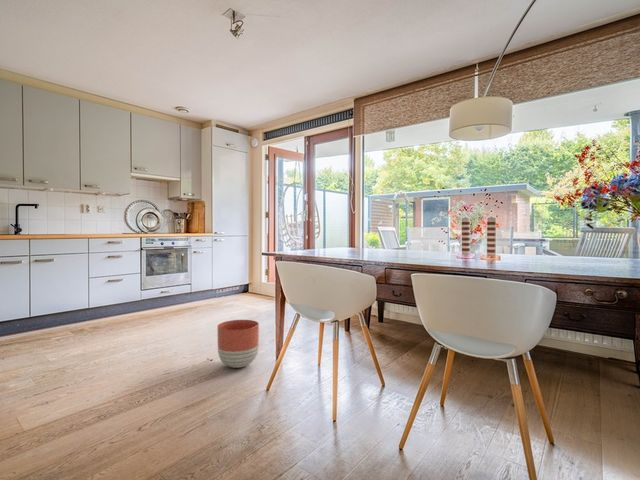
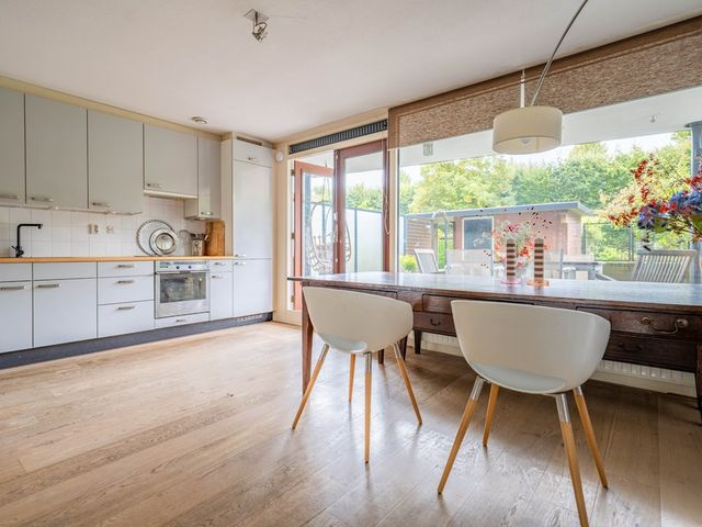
- planter (238, 344)
